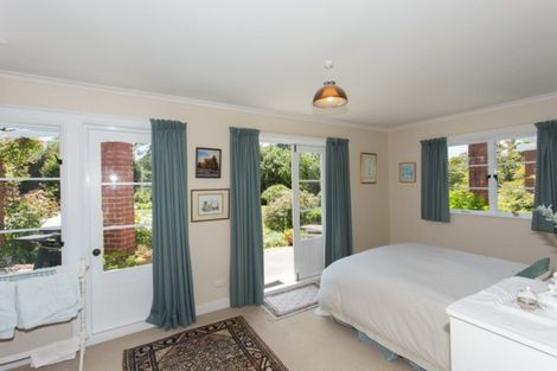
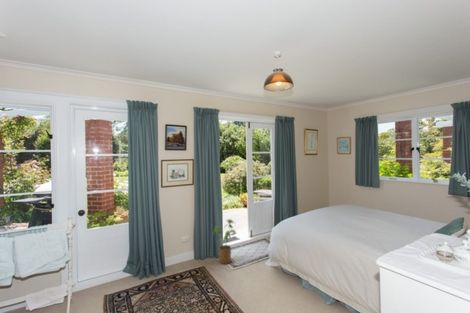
+ house plant (226, 241)
